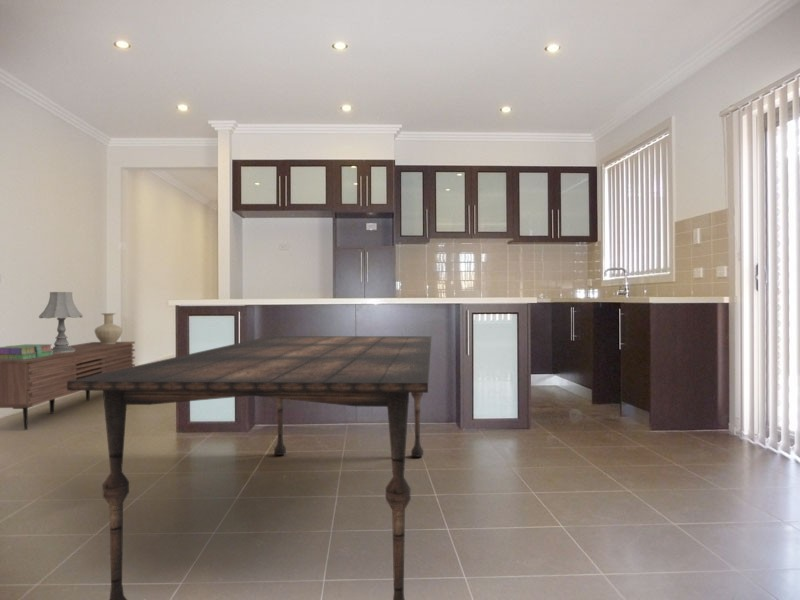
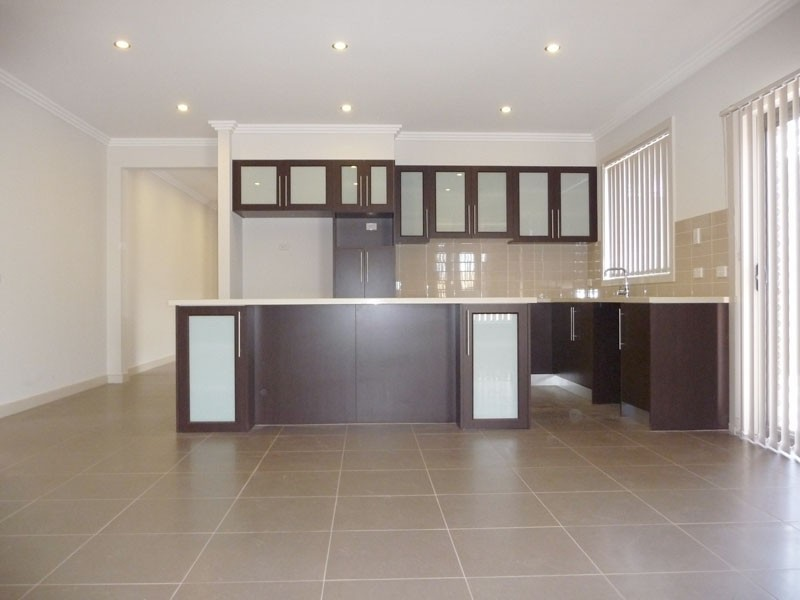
- table lamp (61, 321)
- vase (108, 328)
- dining table (318, 402)
- sideboard (68, 378)
- stack of books (22, 351)
